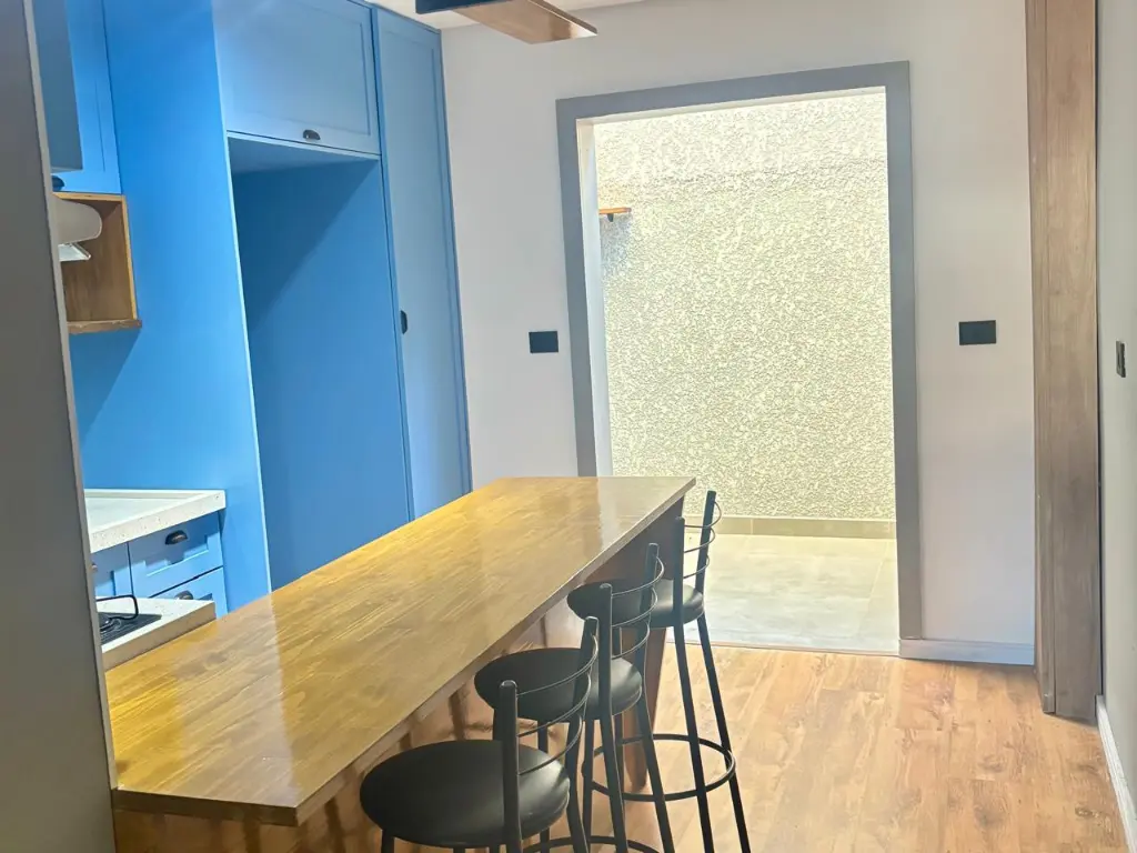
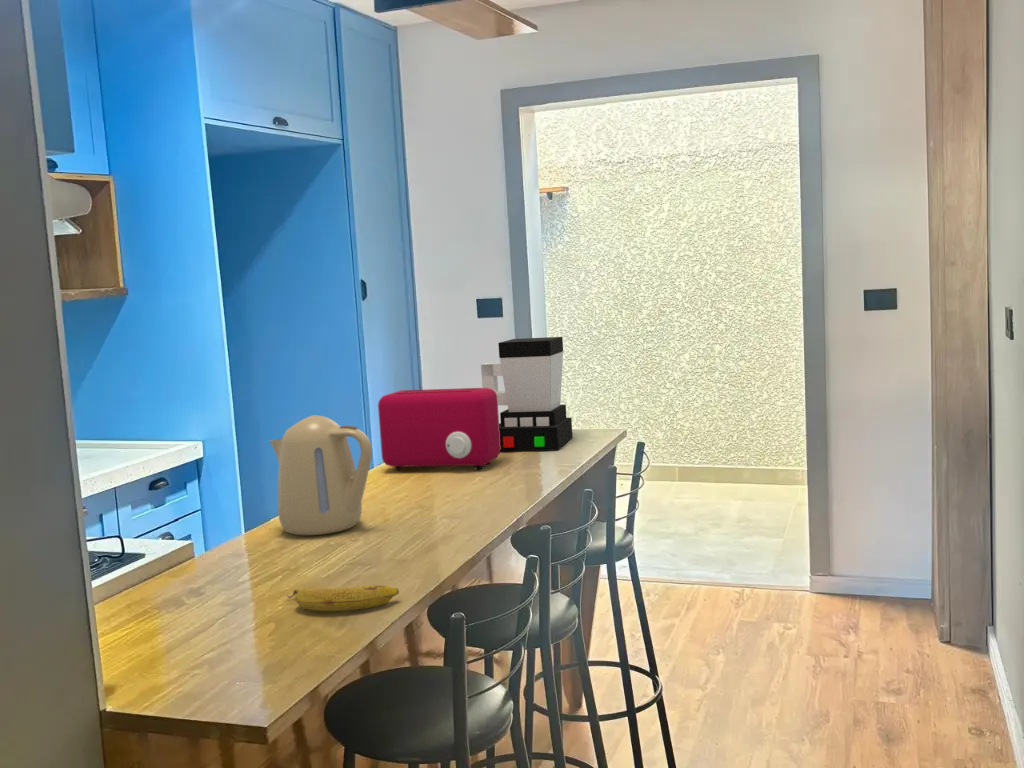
+ toaster (438, 429)
+ kettle (321, 471)
+ coffee maker (521, 393)
+ fruit (337, 594)
